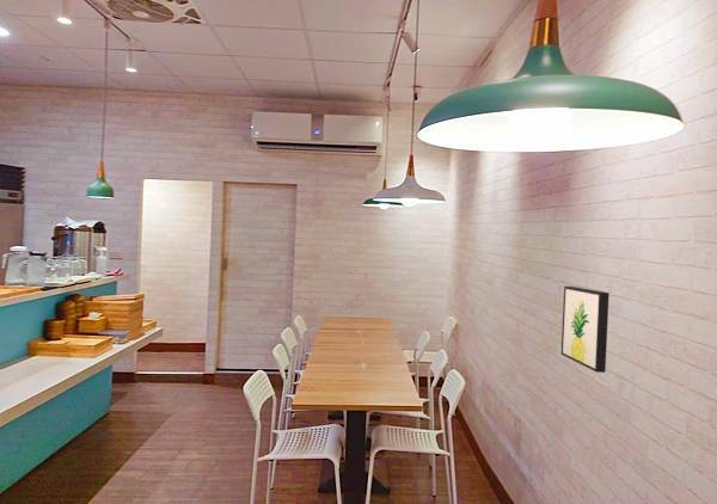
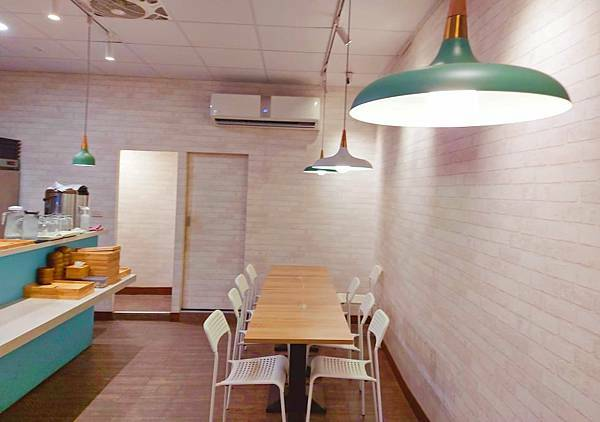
- wall art (583, 325)
